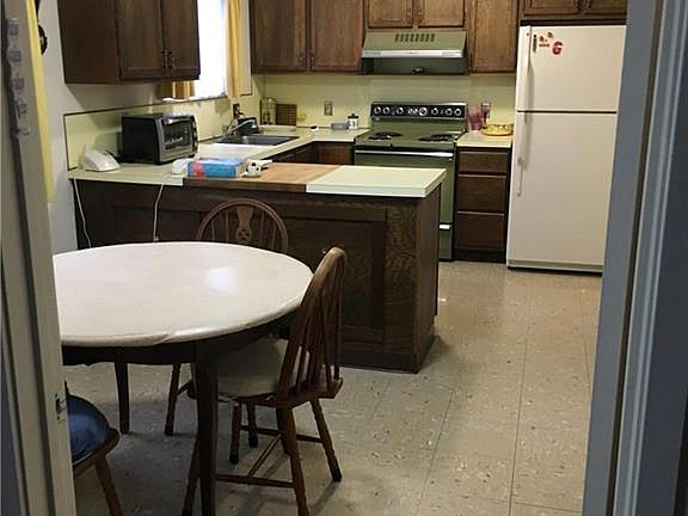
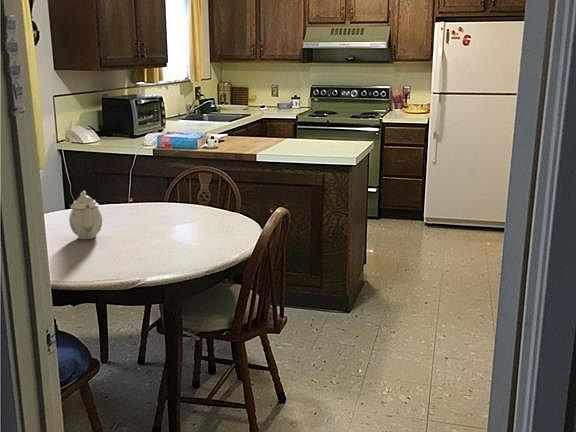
+ teapot (85, 214)
